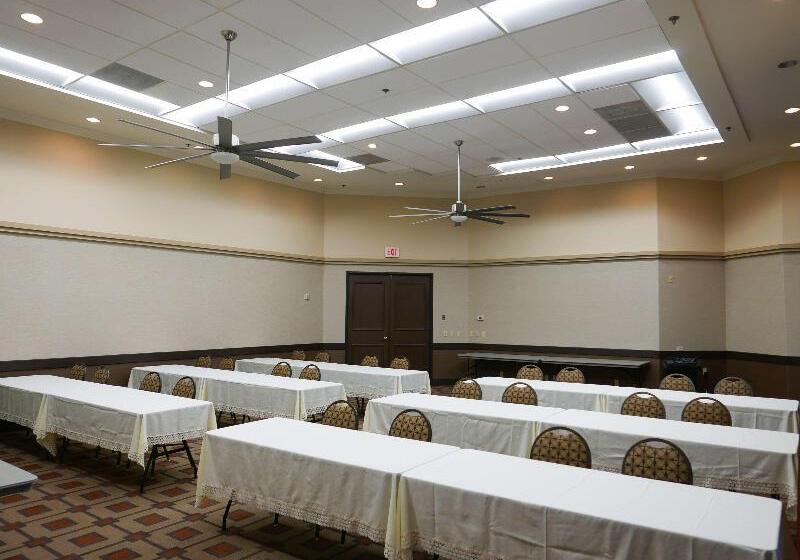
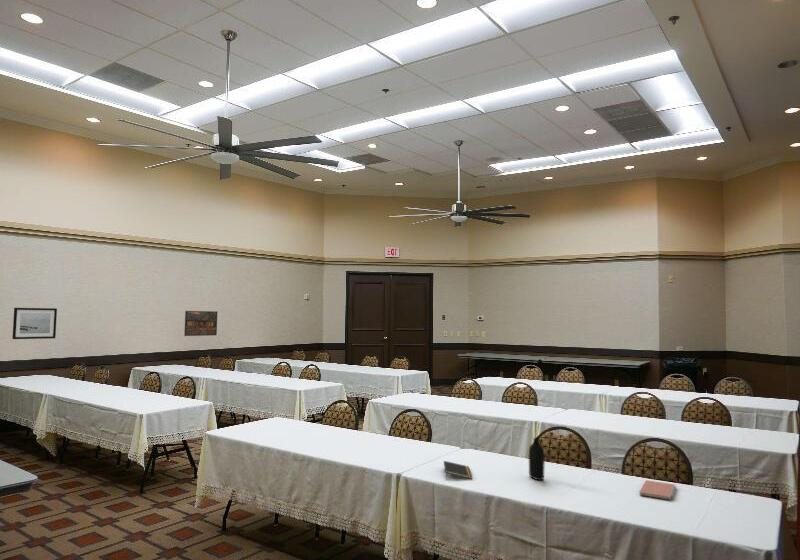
+ wall art (35, 323)
+ notebook (658, 489)
+ bottle (536, 458)
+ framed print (201, 323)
+ notepad (457, 469)
